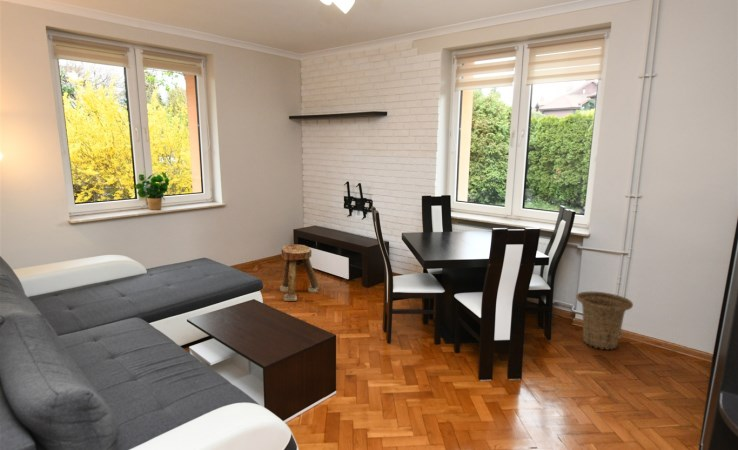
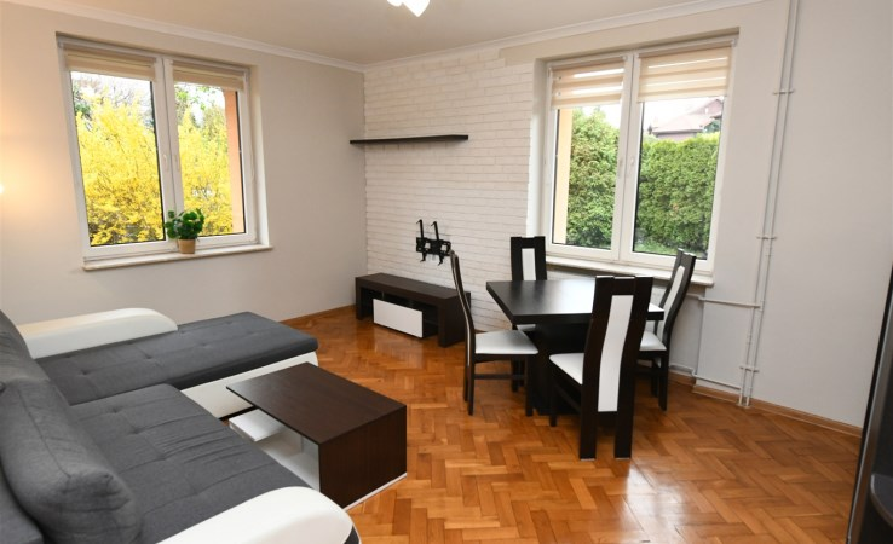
- stool (295, 270)
- basket (601, 321)
